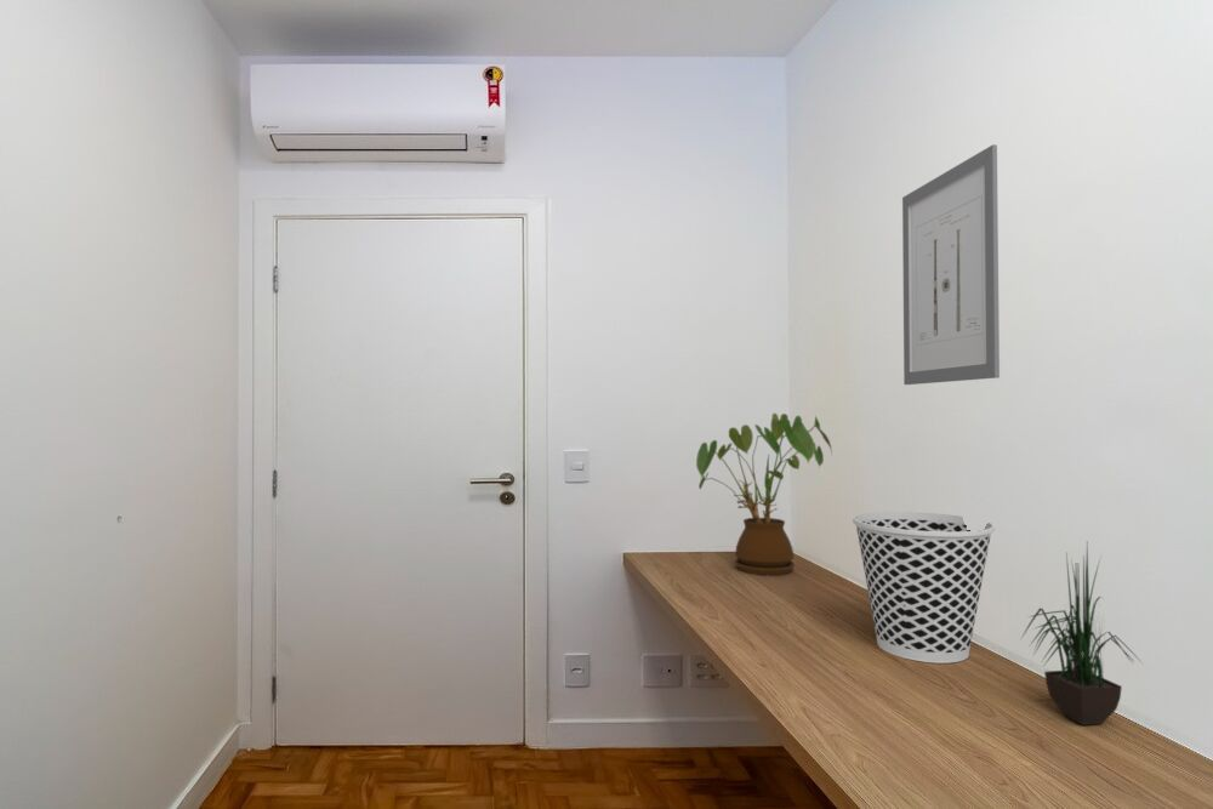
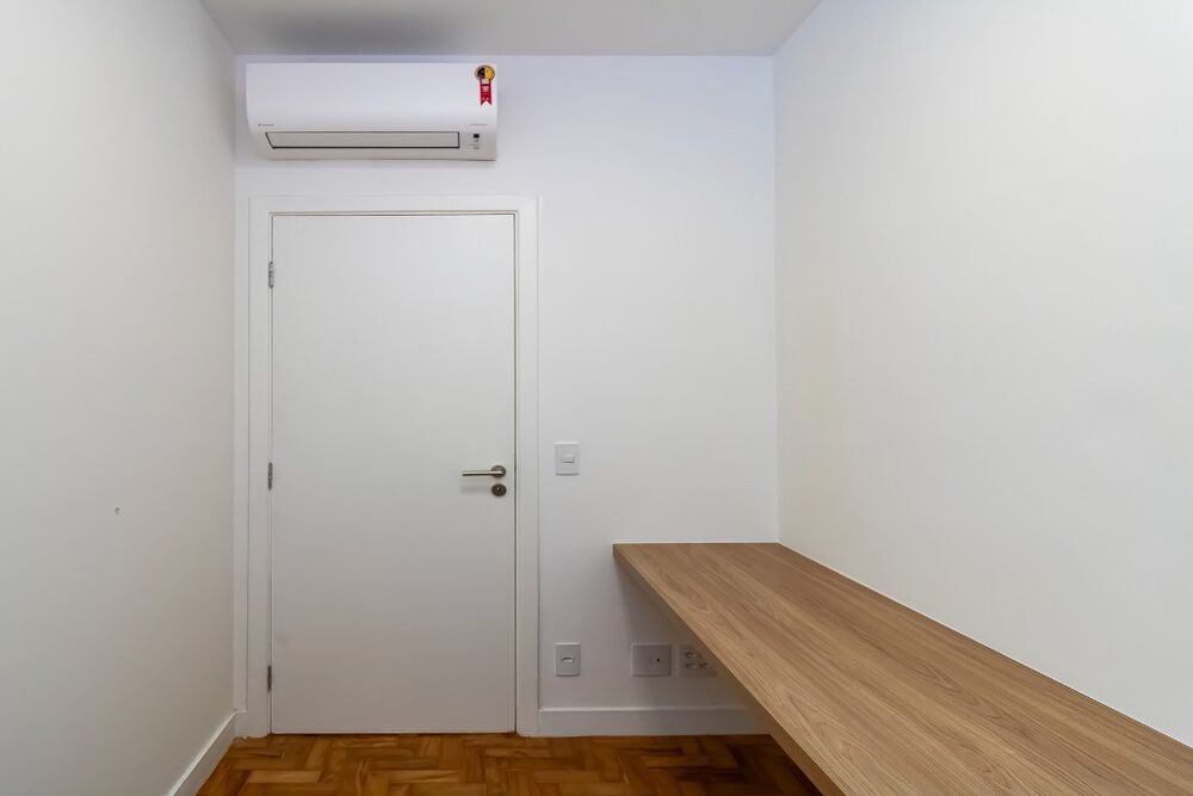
- wastebasket (921, 583)
- house plant (759, 492)
- wall art (945, 277)
- potted plant (1074, 621)
